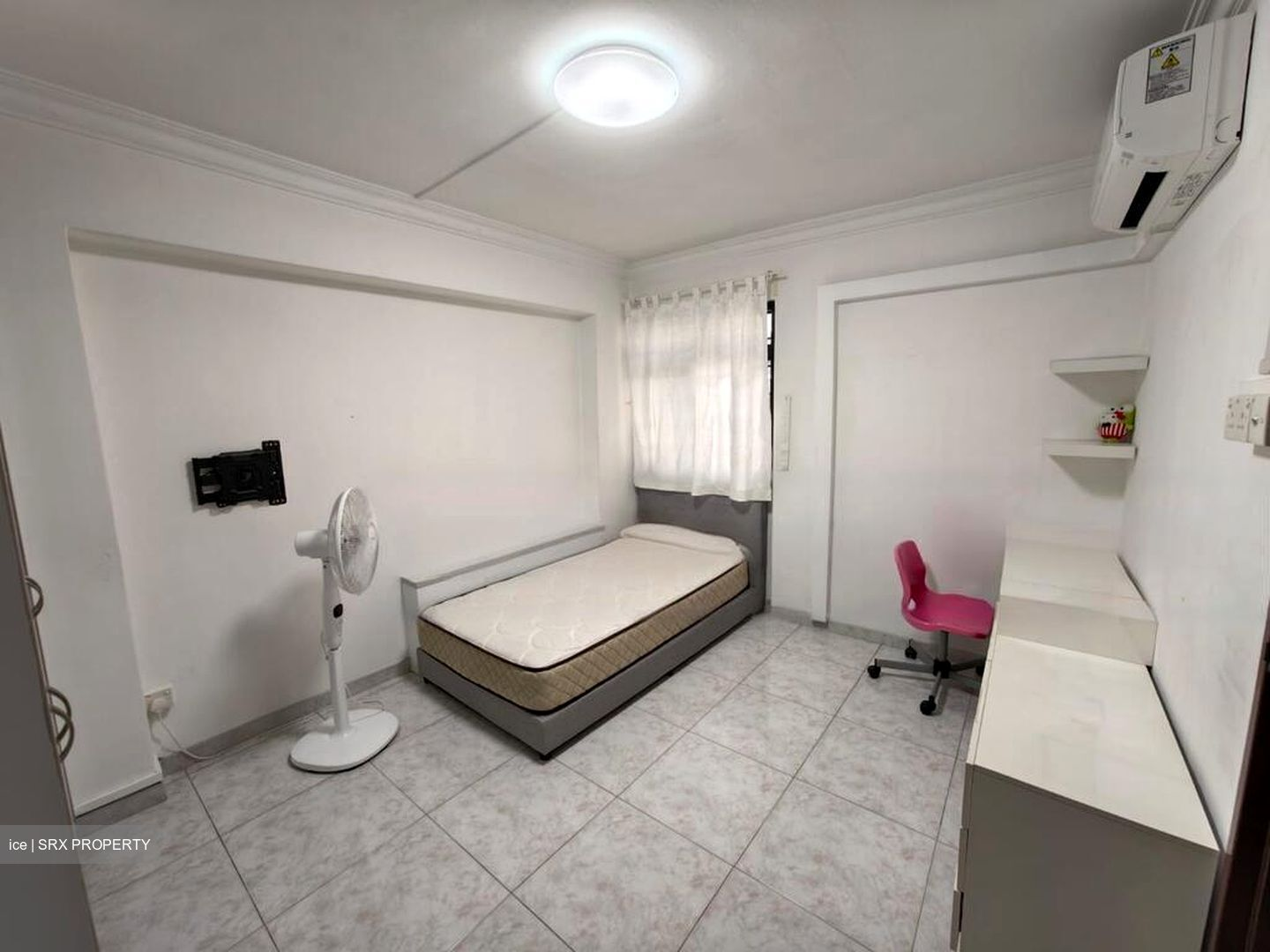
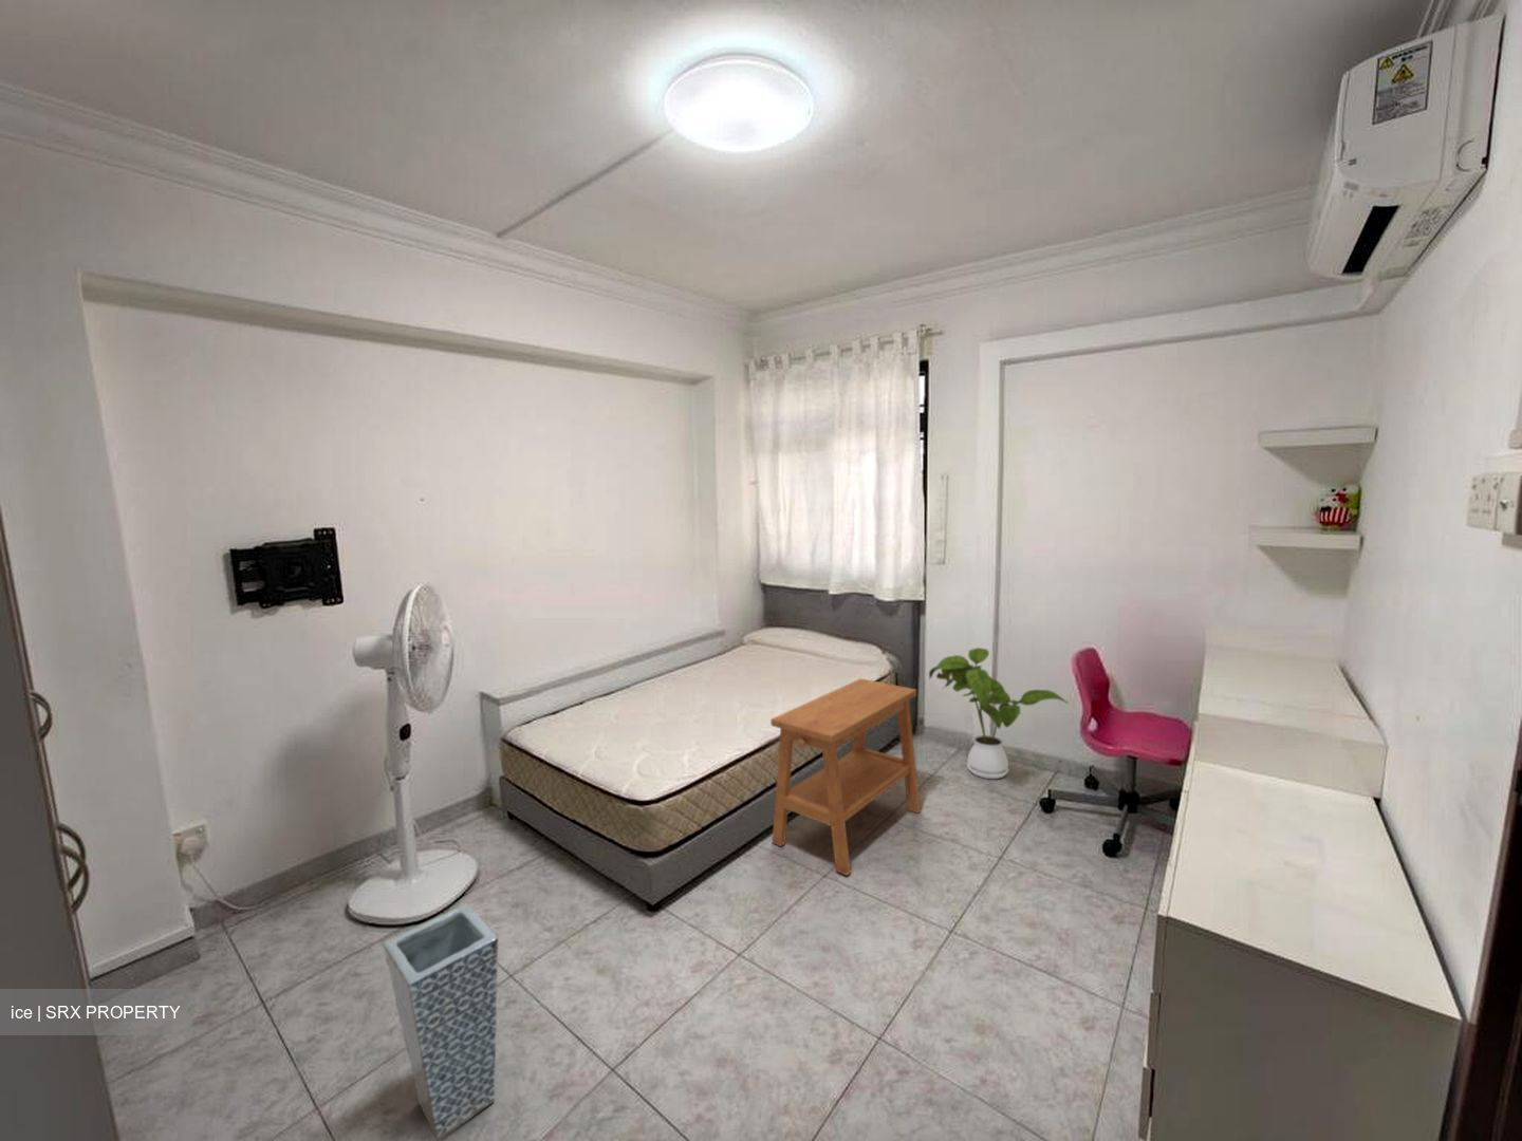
+ side table (848, 765)
+ house plant (988, 714)
+ vase (448, 1021)
